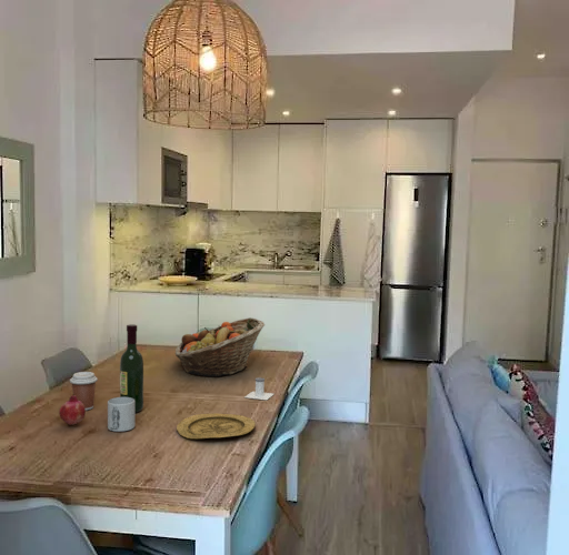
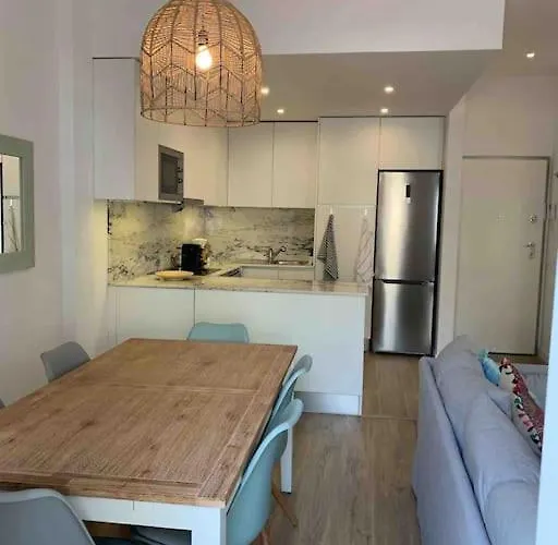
- mug (122, 412)
- salt shaker (259, 386)
- wine bottle (131, 367)
- coffee cup (83, 391)
- plate (216, 425)
- fruit basket (219, 344)
- fruit (72, 410)
